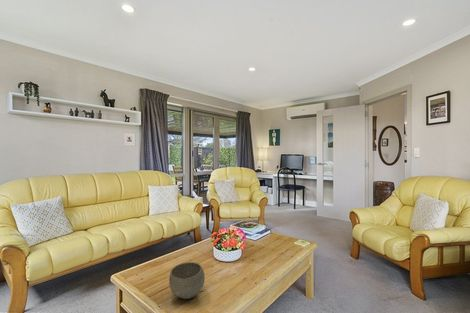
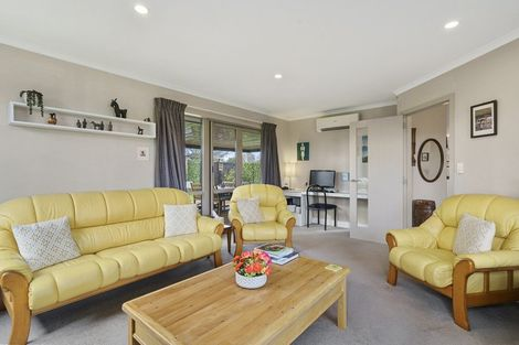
- bowl (187, 281)
